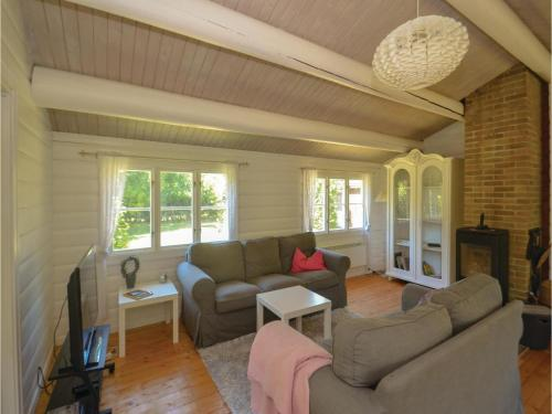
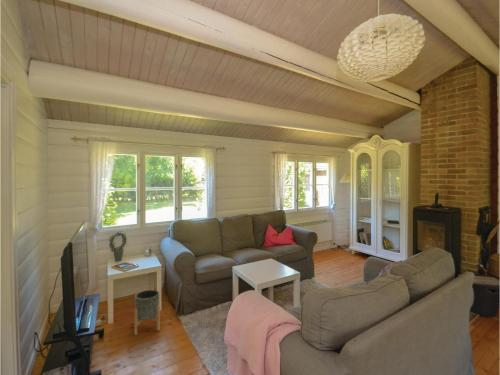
+ planter (147, 310)
